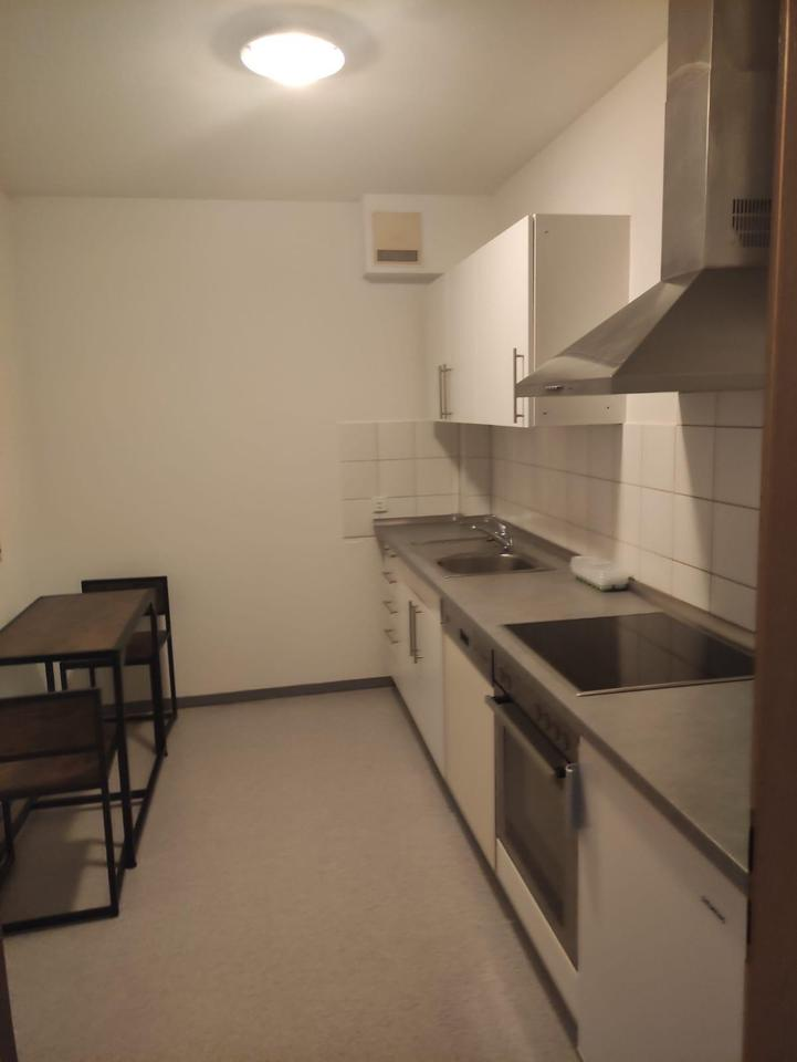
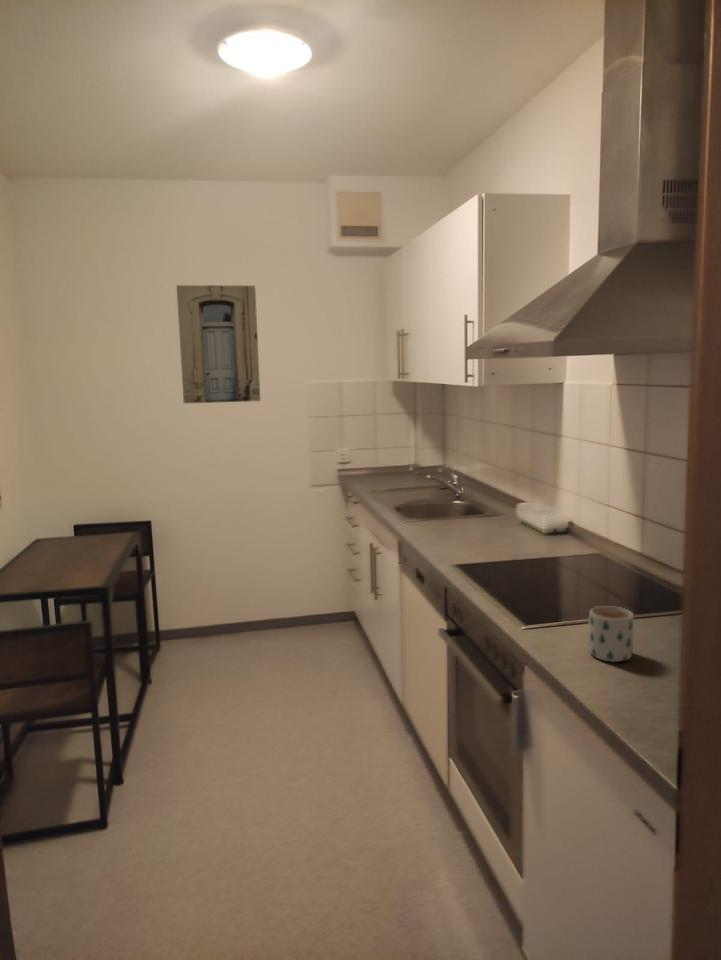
+ wall art (219, 344)
+ mug (606, 630)
